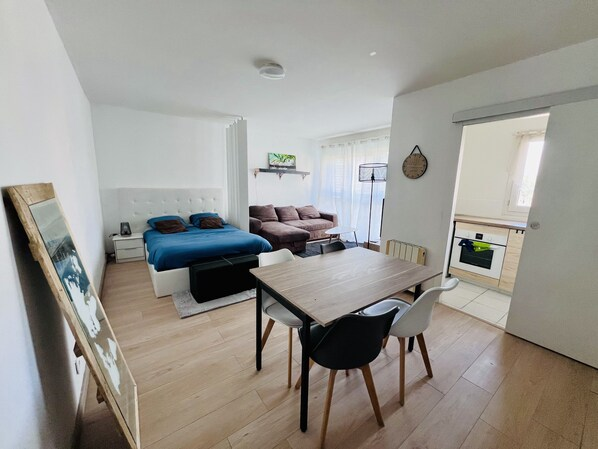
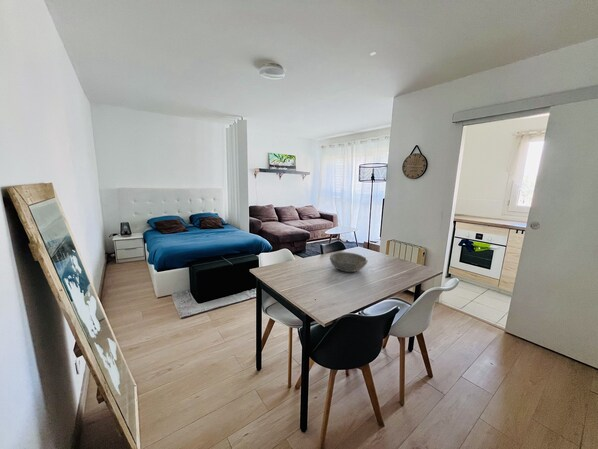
+ bowl (347, 263)
